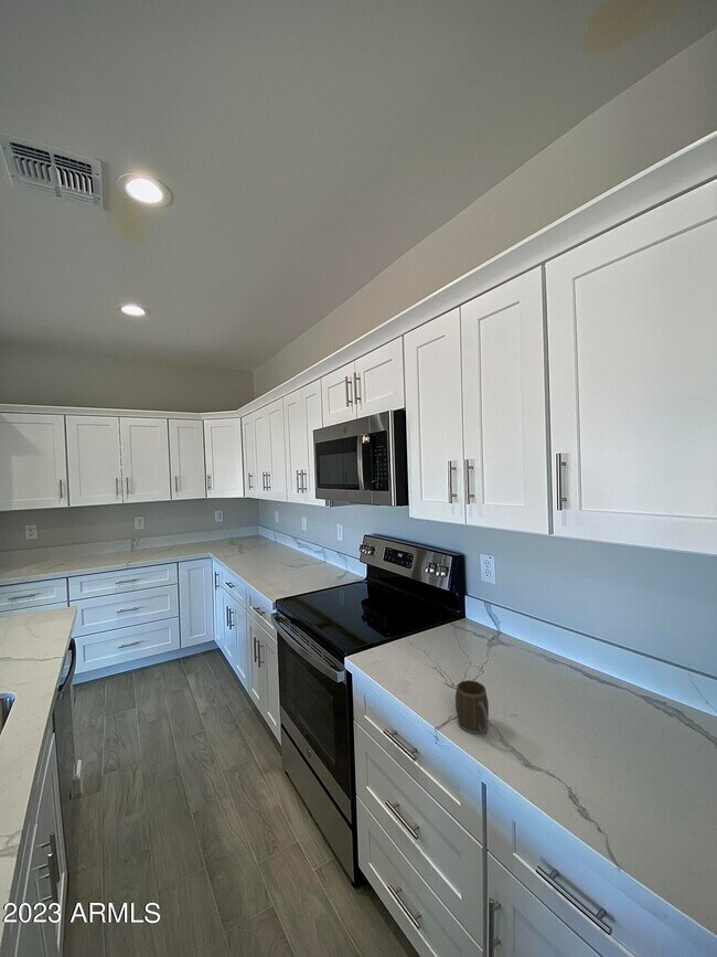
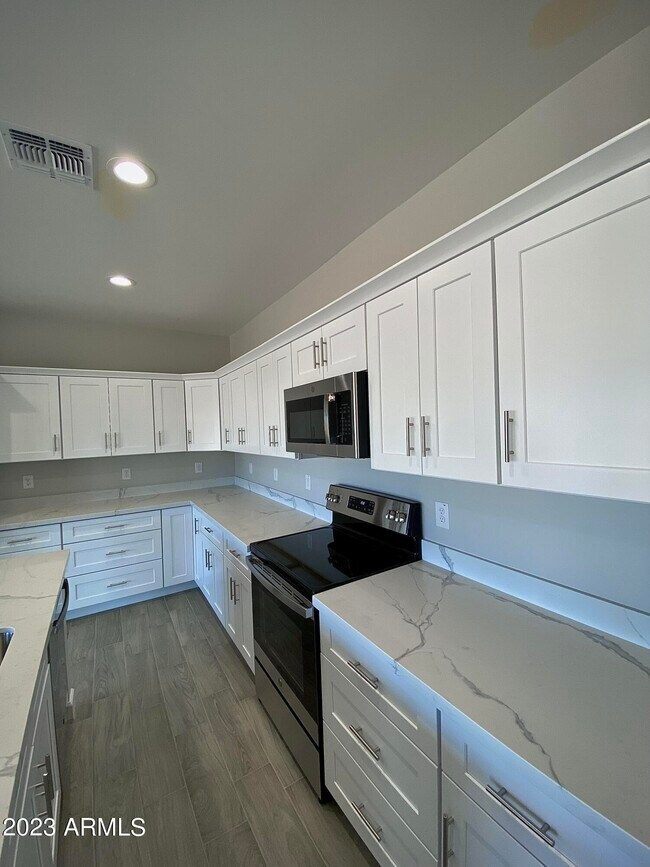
- mug (475, 710)
